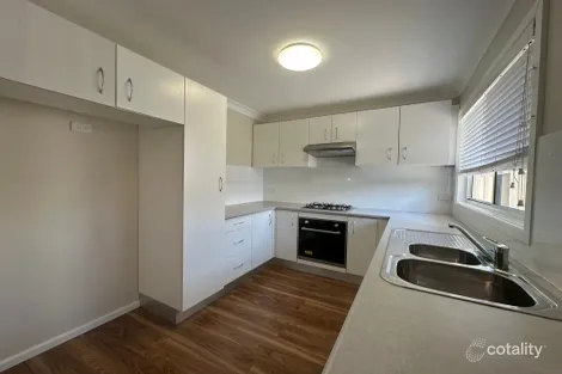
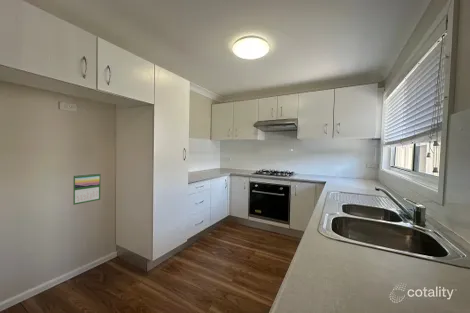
+ calendar (87, 187)
